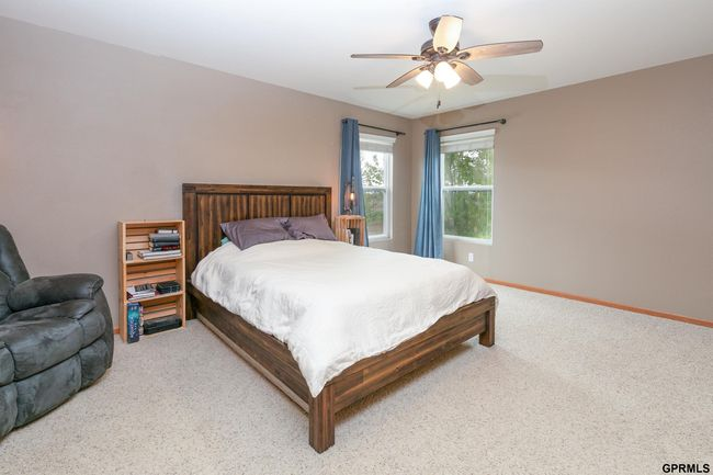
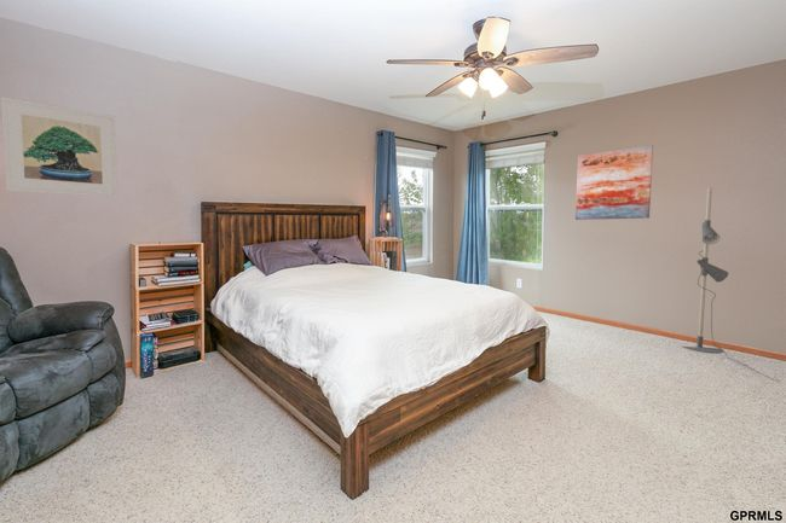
+ wall art (611, 185)
+ floor lamp (727, 272)
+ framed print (64, 151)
